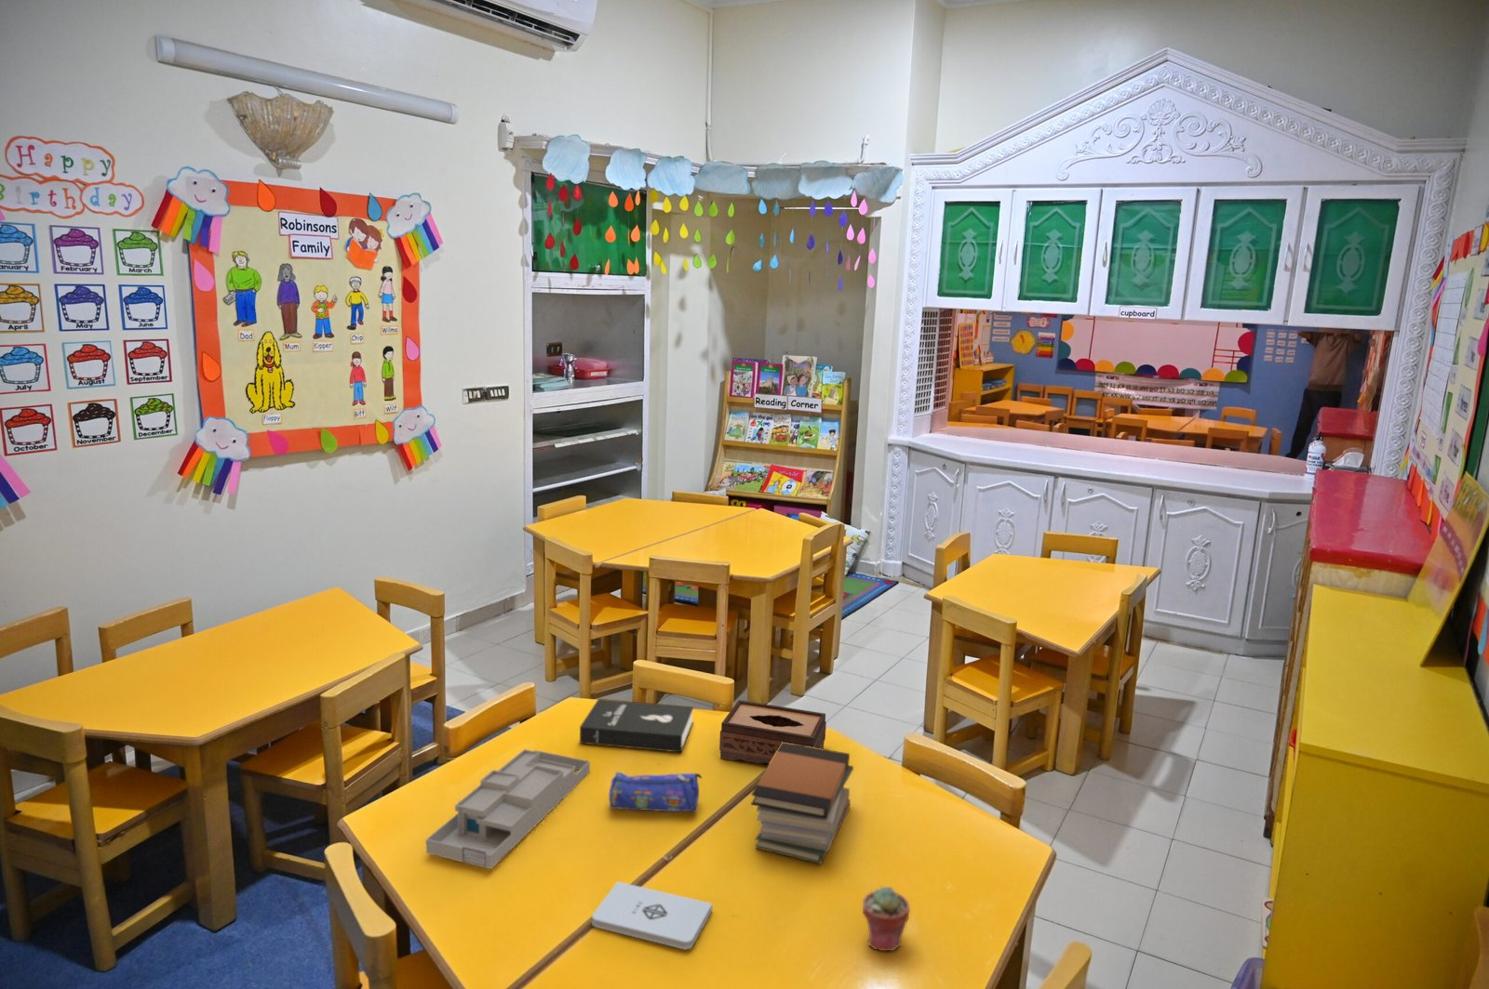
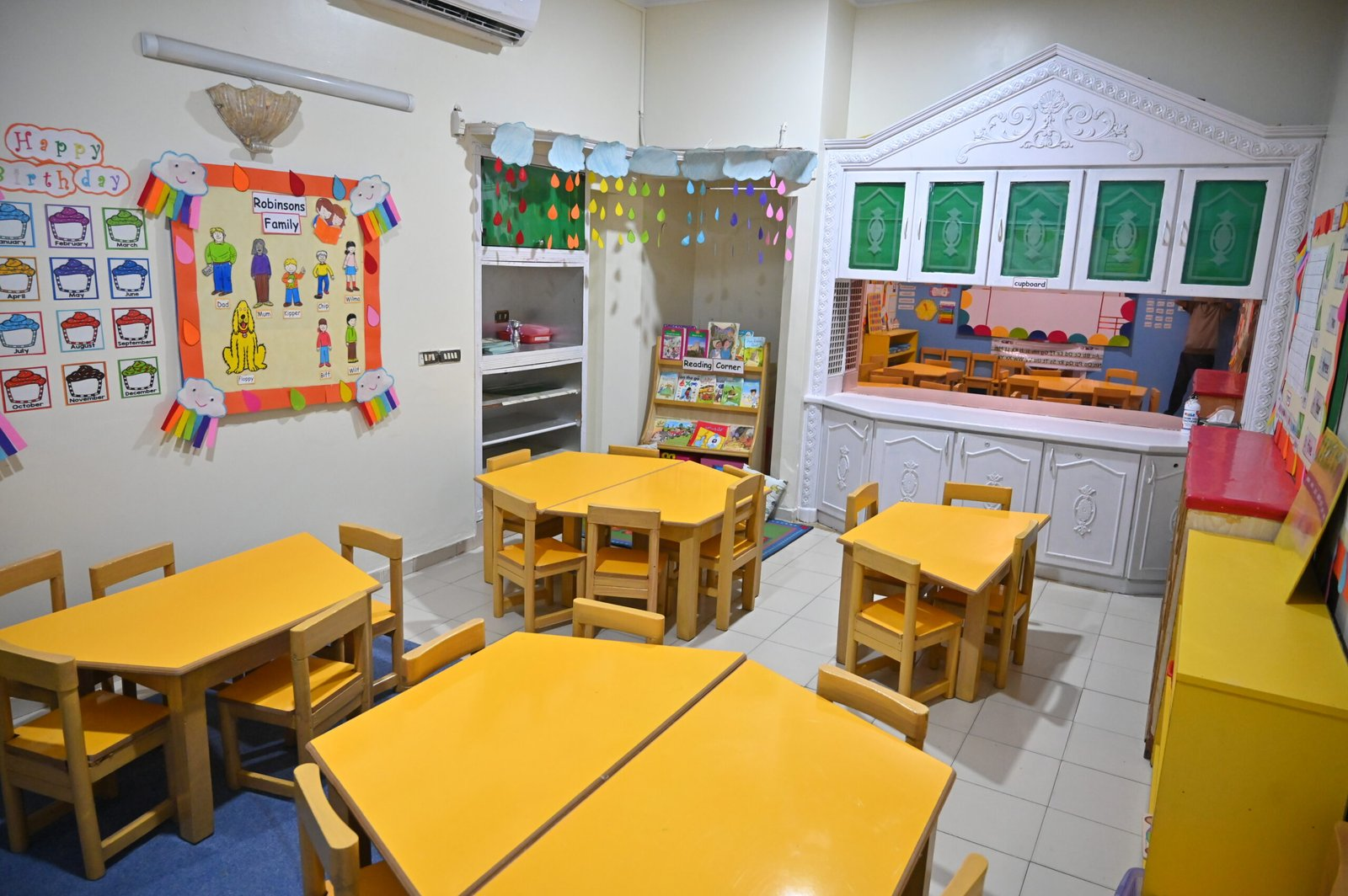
- booklet (637, 724)
- pencil case (654, 790)
- tissue box (773, 735)
- desk organizer (515, 793)
- book stack (803, 800)
- potted succulent (885, 915)
- notepad (652, 914)
